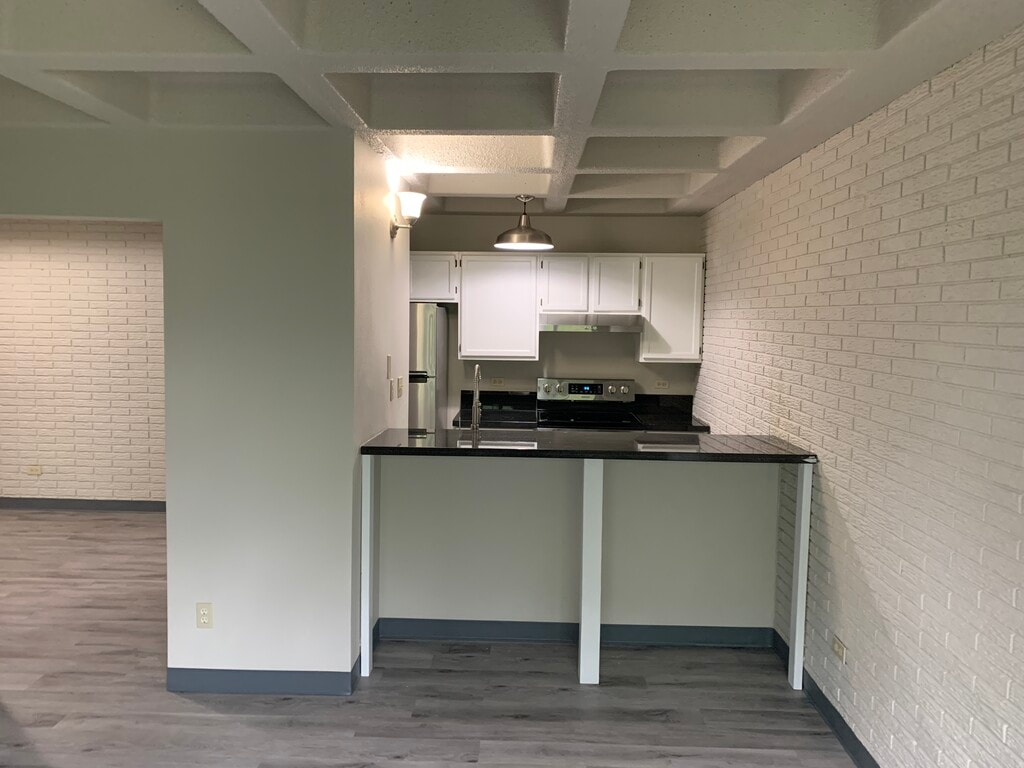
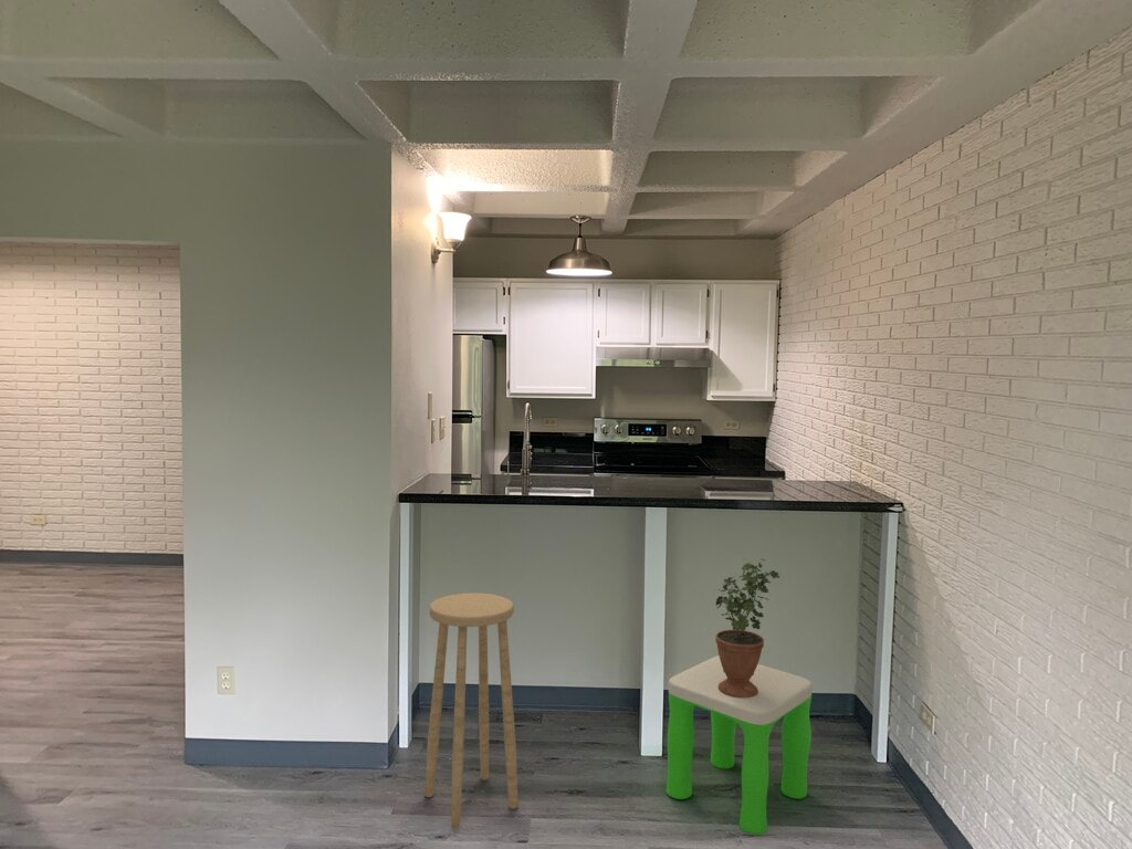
+ stool (734, 735)
+ stool (464, 703)
+ potted plant (745, 622)
